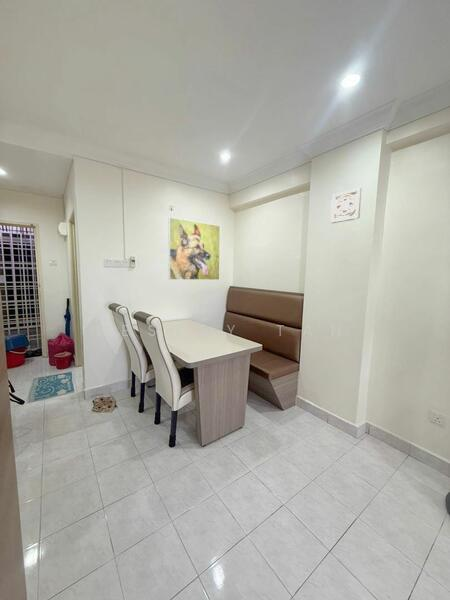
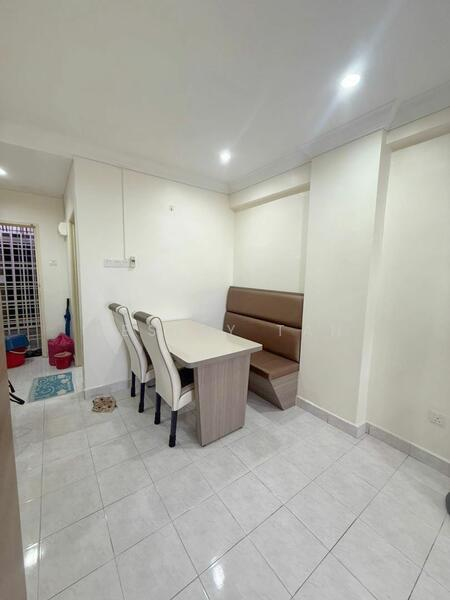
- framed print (195, 251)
- wall ornament (344, 206)
